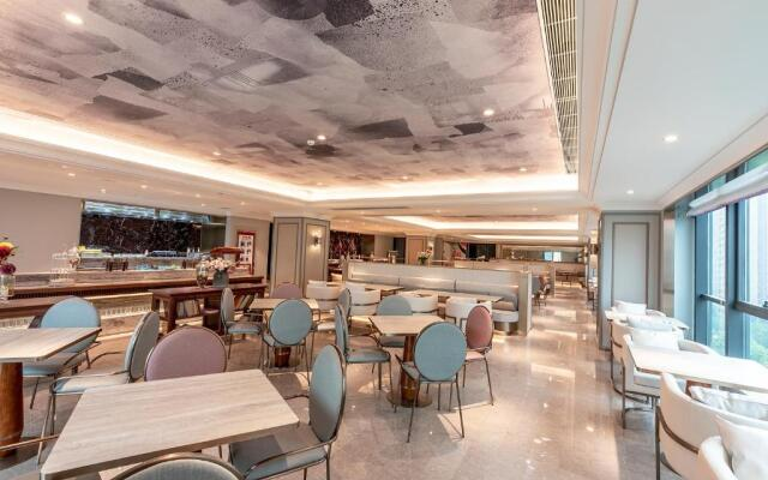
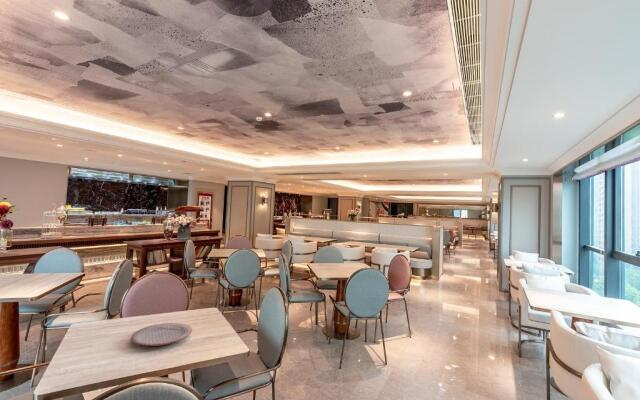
+ plate (162, 335)
